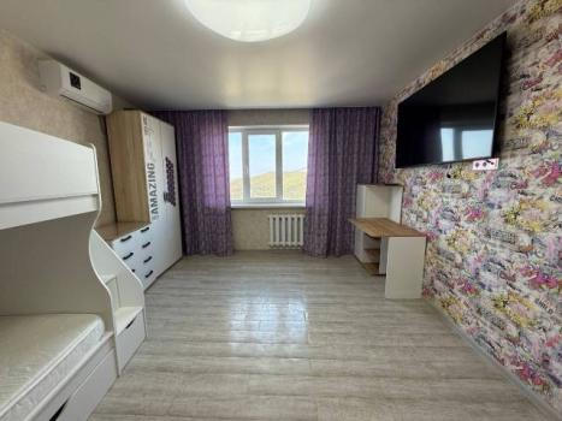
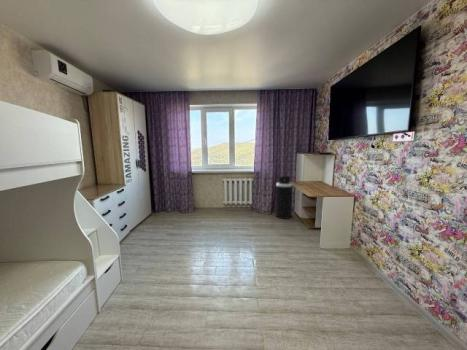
+ trash can (283, 196)
